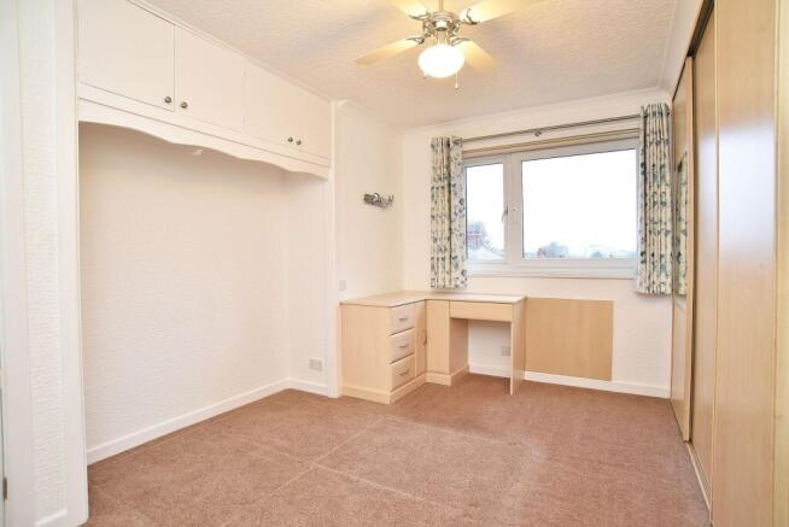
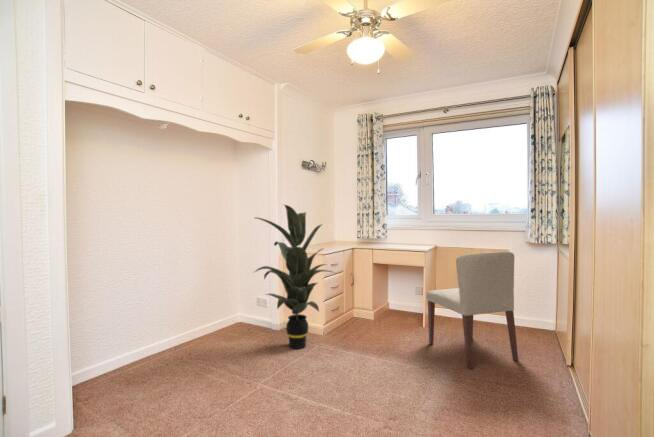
+ indoor plant (291, 275)
+ chair (471, 300)
